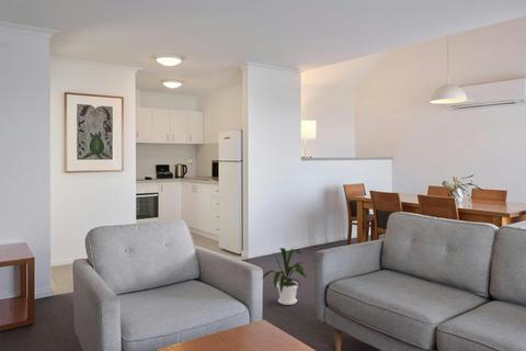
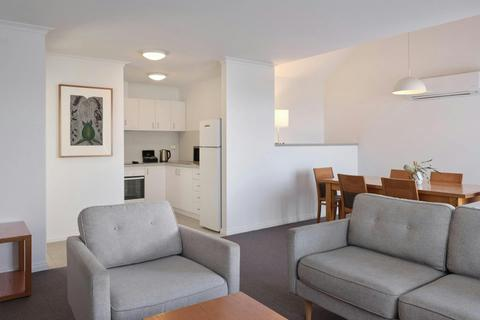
- house plant (287, 273)
